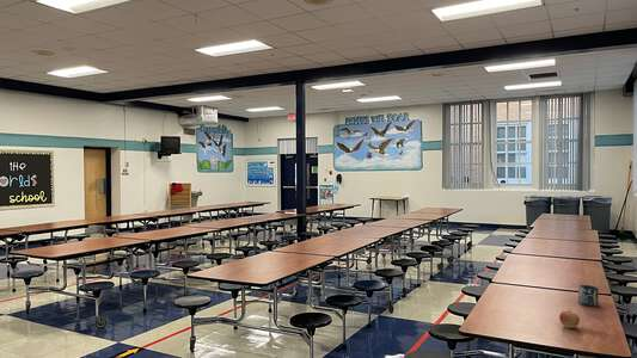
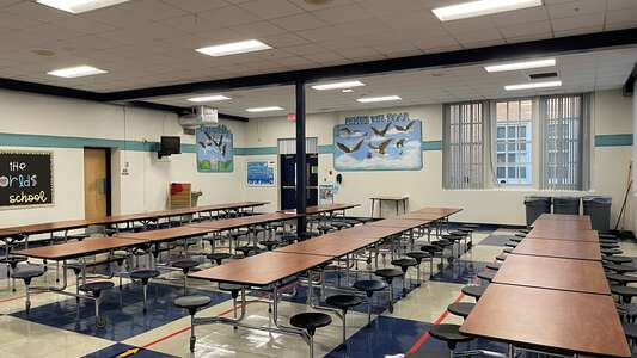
- apple (569, 317)
- cup (588, 295)
